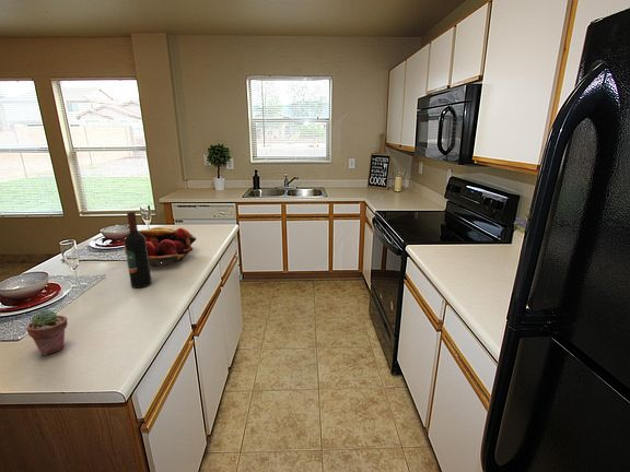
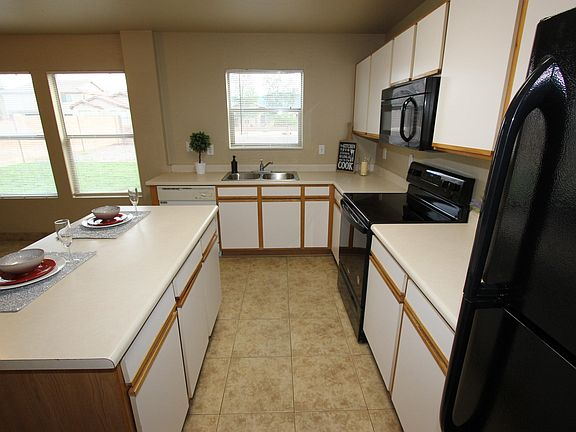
- potted succulent (48, 330)
- wine bottle (136, 249)
- fruit basket (160, 244)
